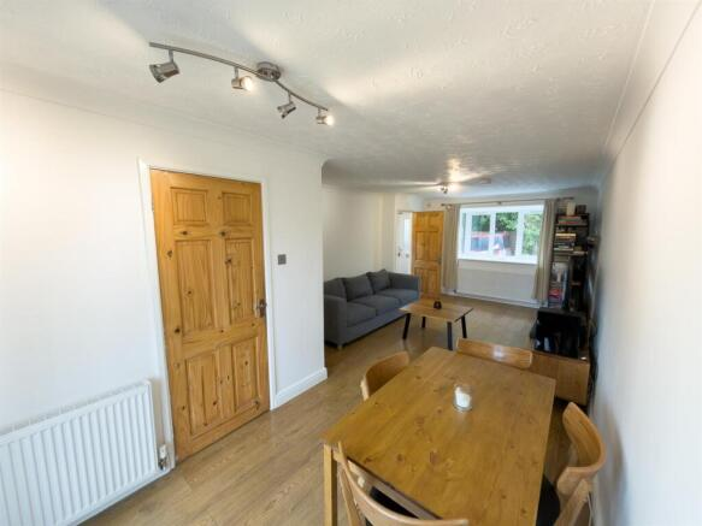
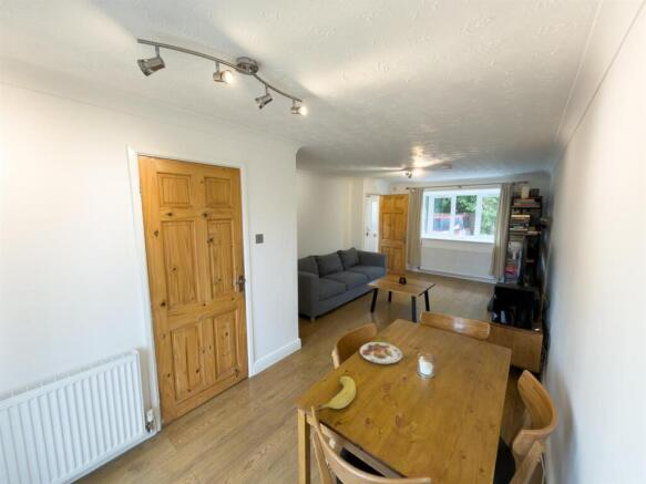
+ plate (380, 352)
+ banana (339, 393)
